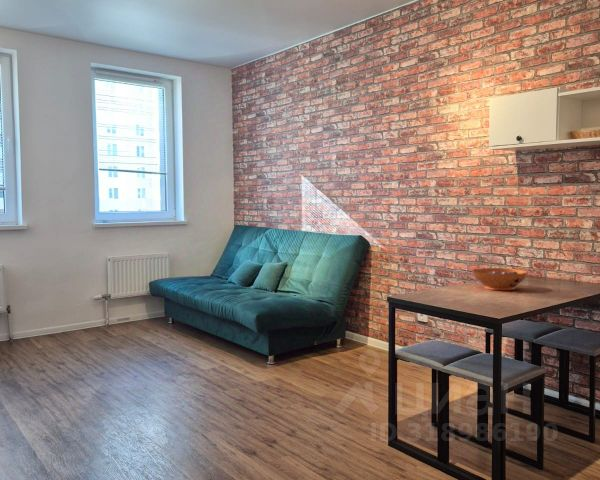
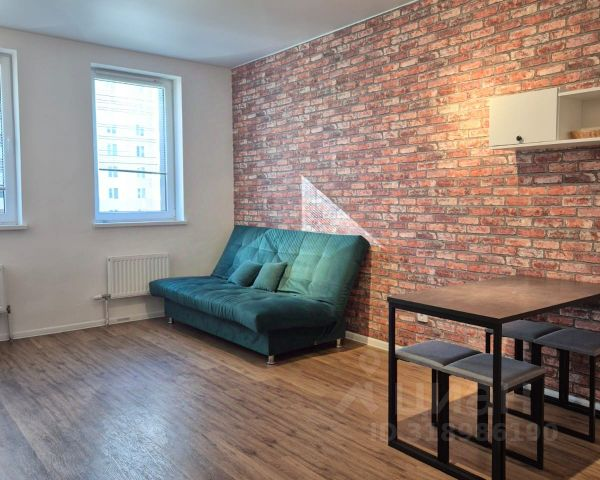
- decorative bowl (499, 279)
